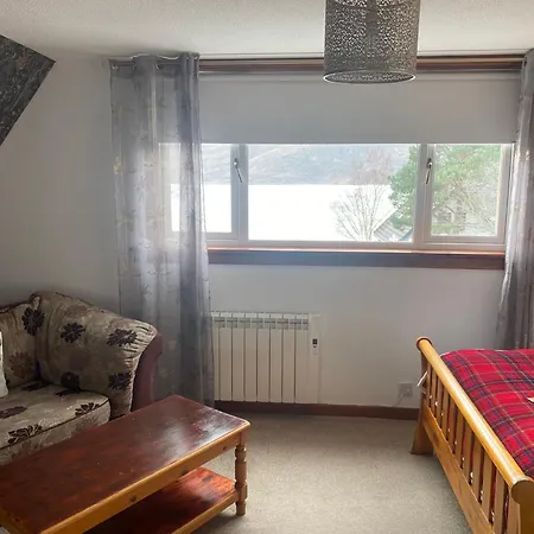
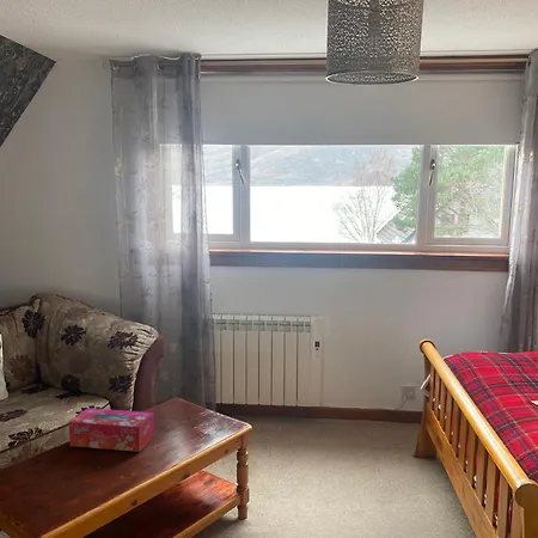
+ tissue box (112, 428)
